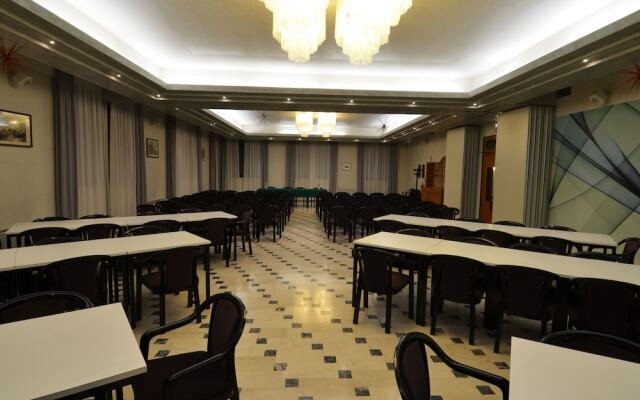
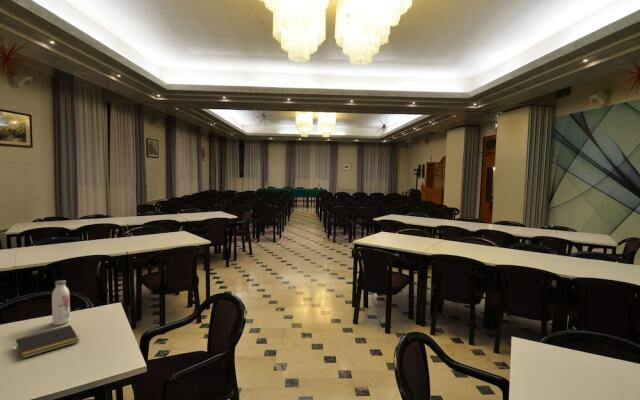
+ water bottle (60, 301)
+ notepad (48, 340)
